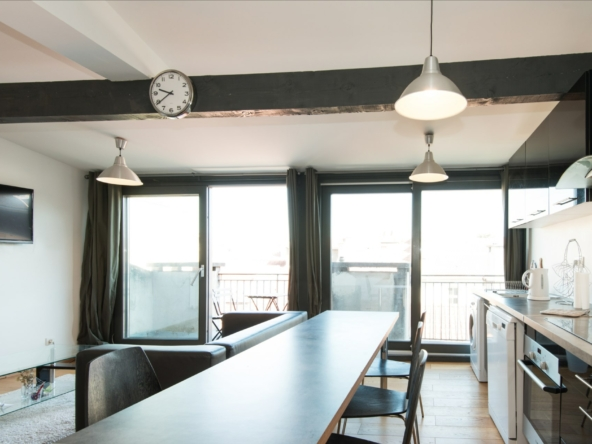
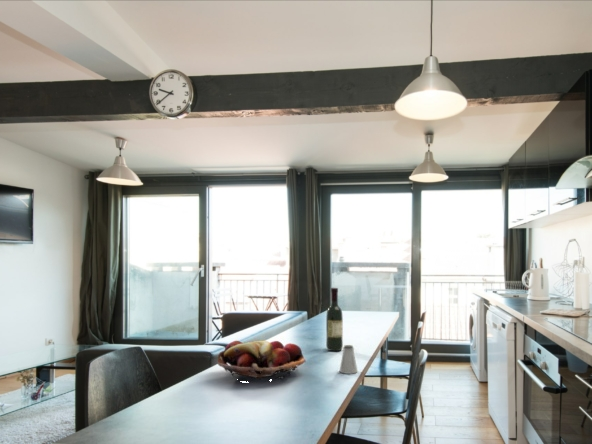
+ fruit basket (261, 357)
+ saltshaker (348, 358)
+ wine bottle (334, 318)
